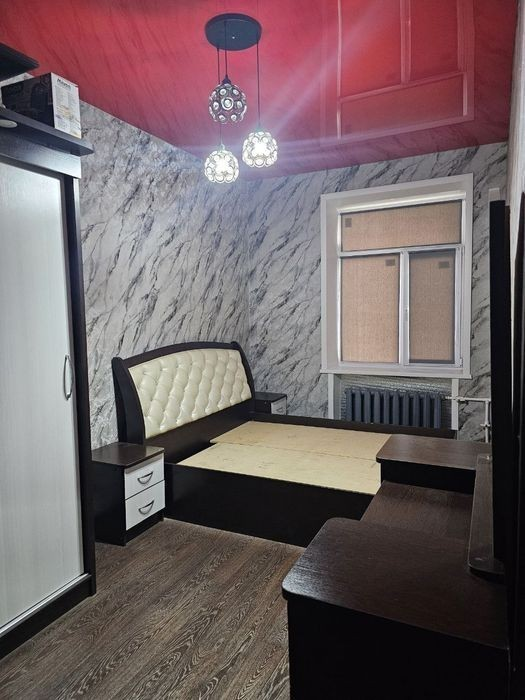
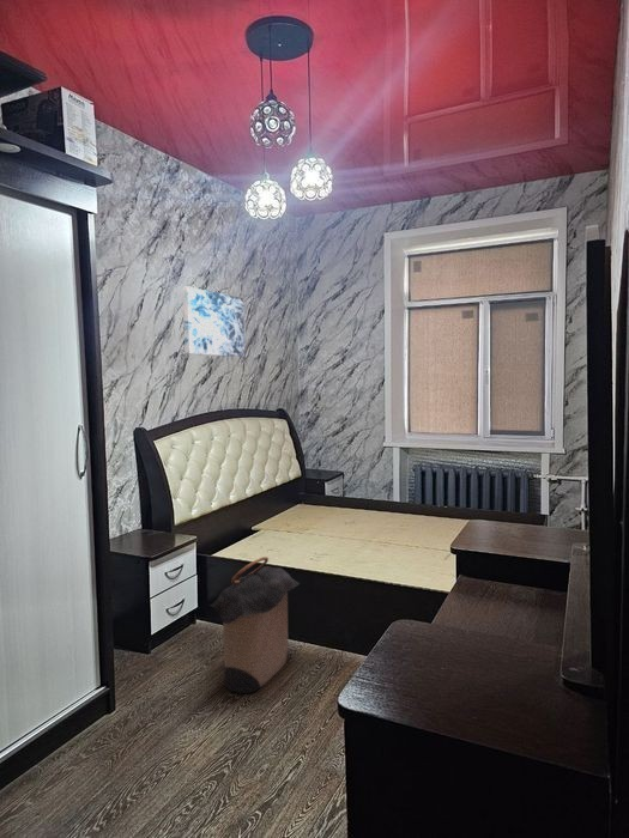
+ wall art (214, 323)
+ laundry hamper (255, 611)
